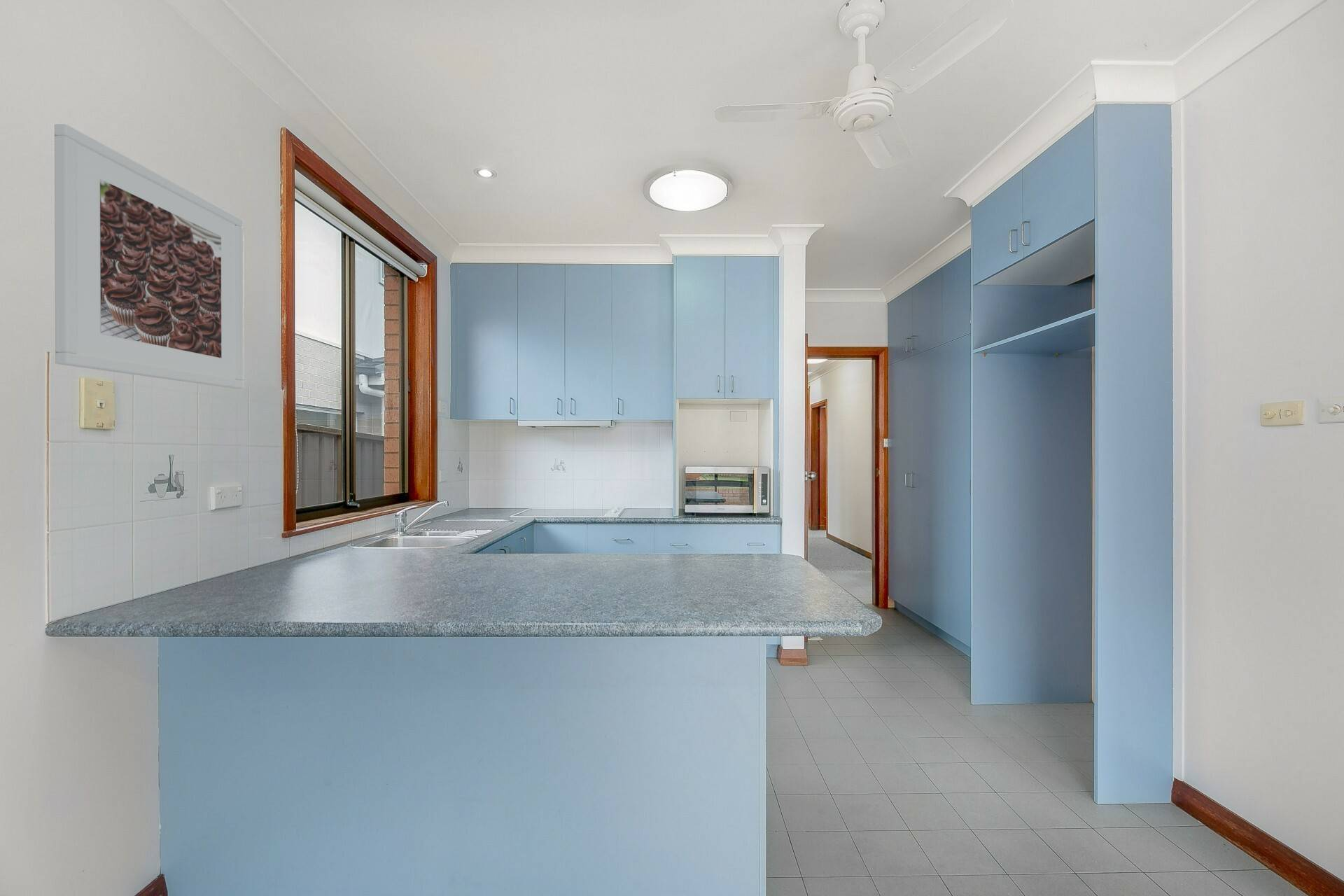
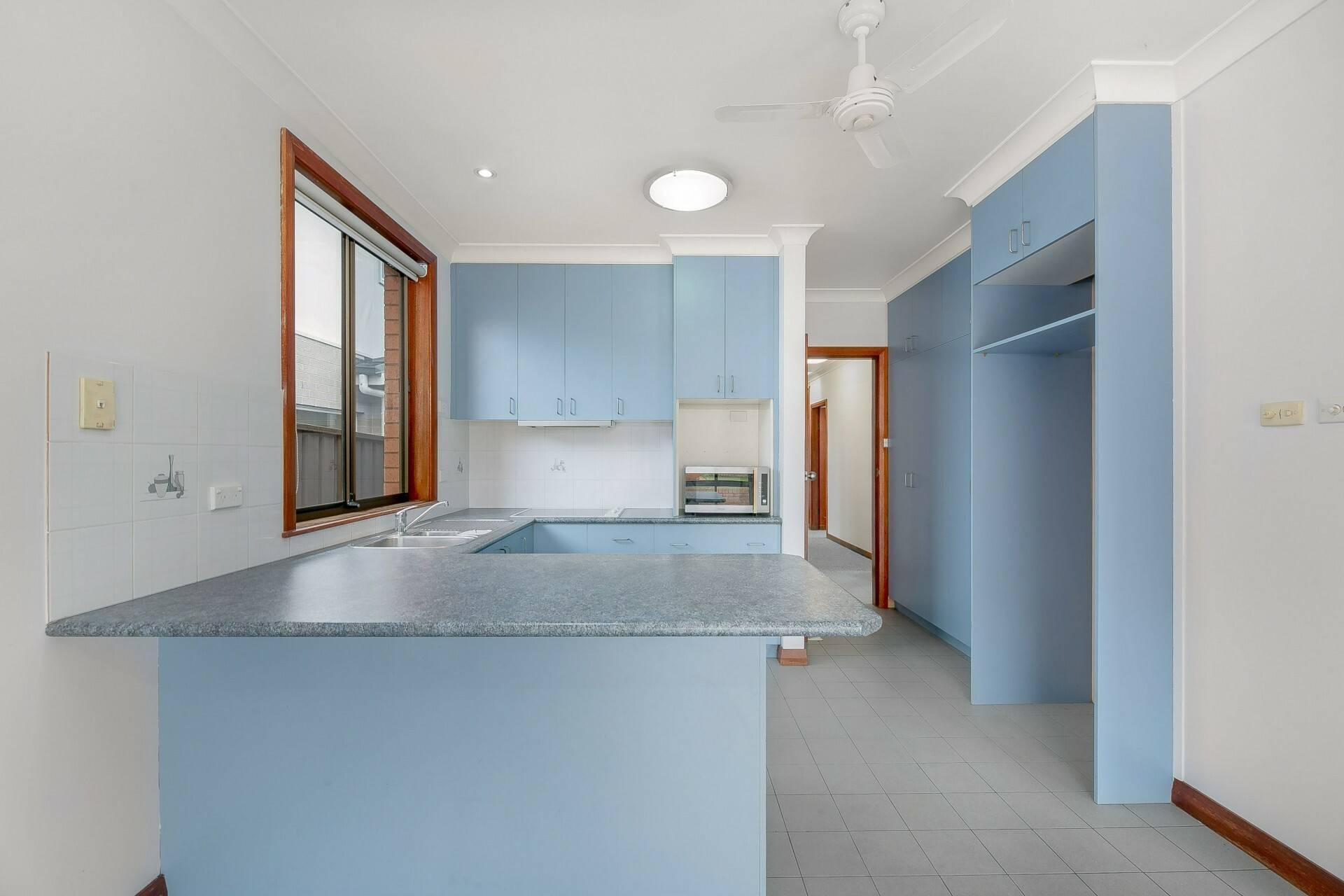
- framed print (165, 279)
